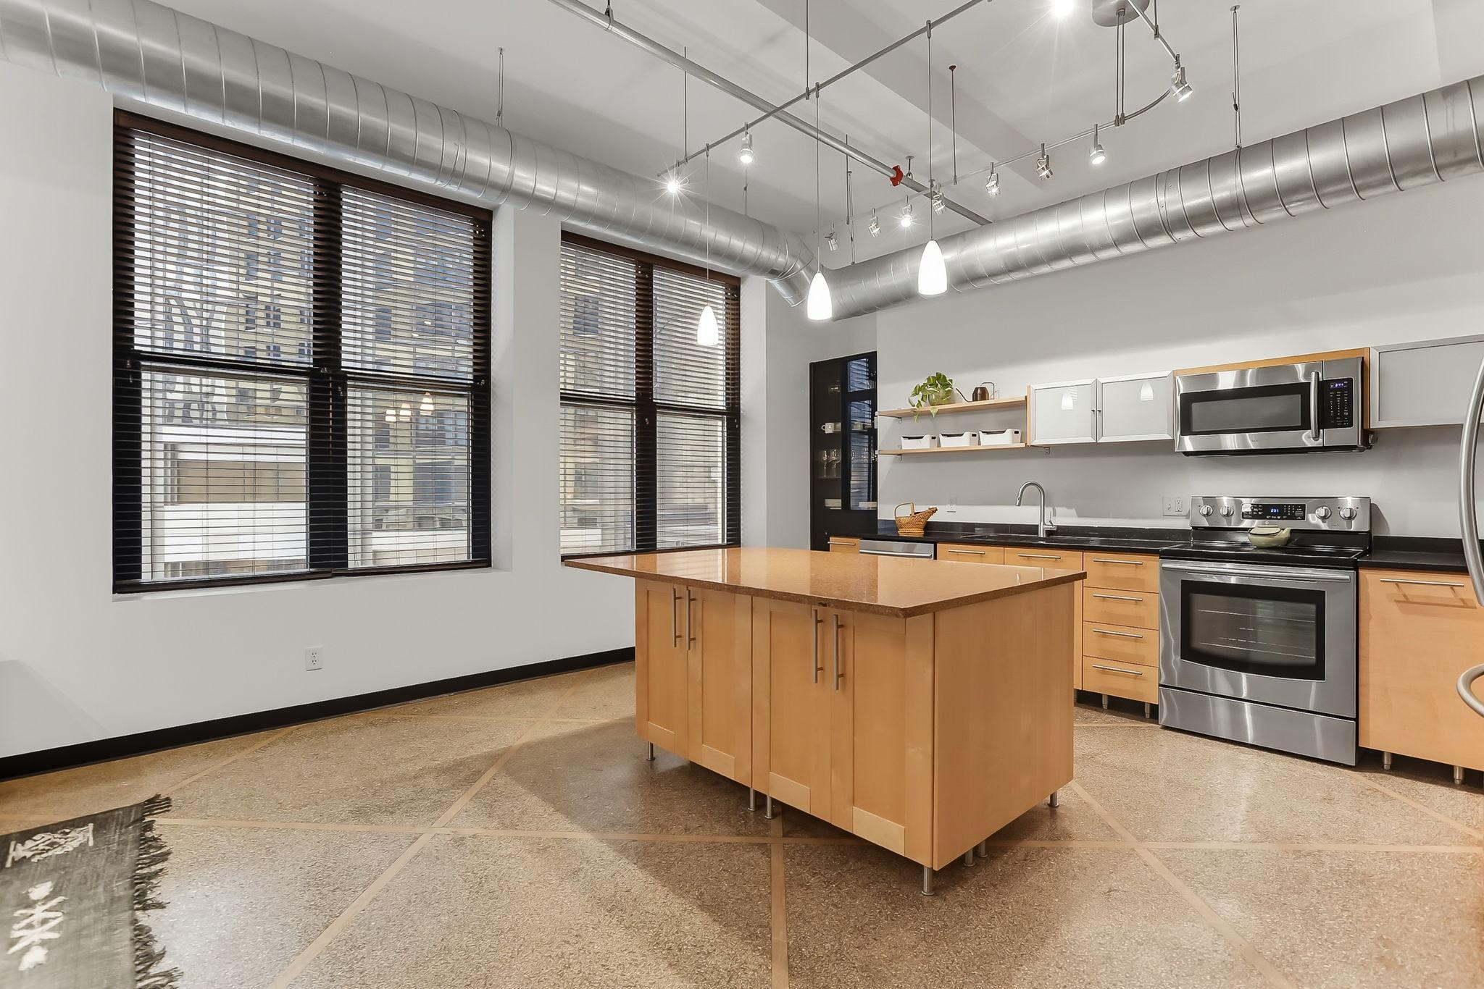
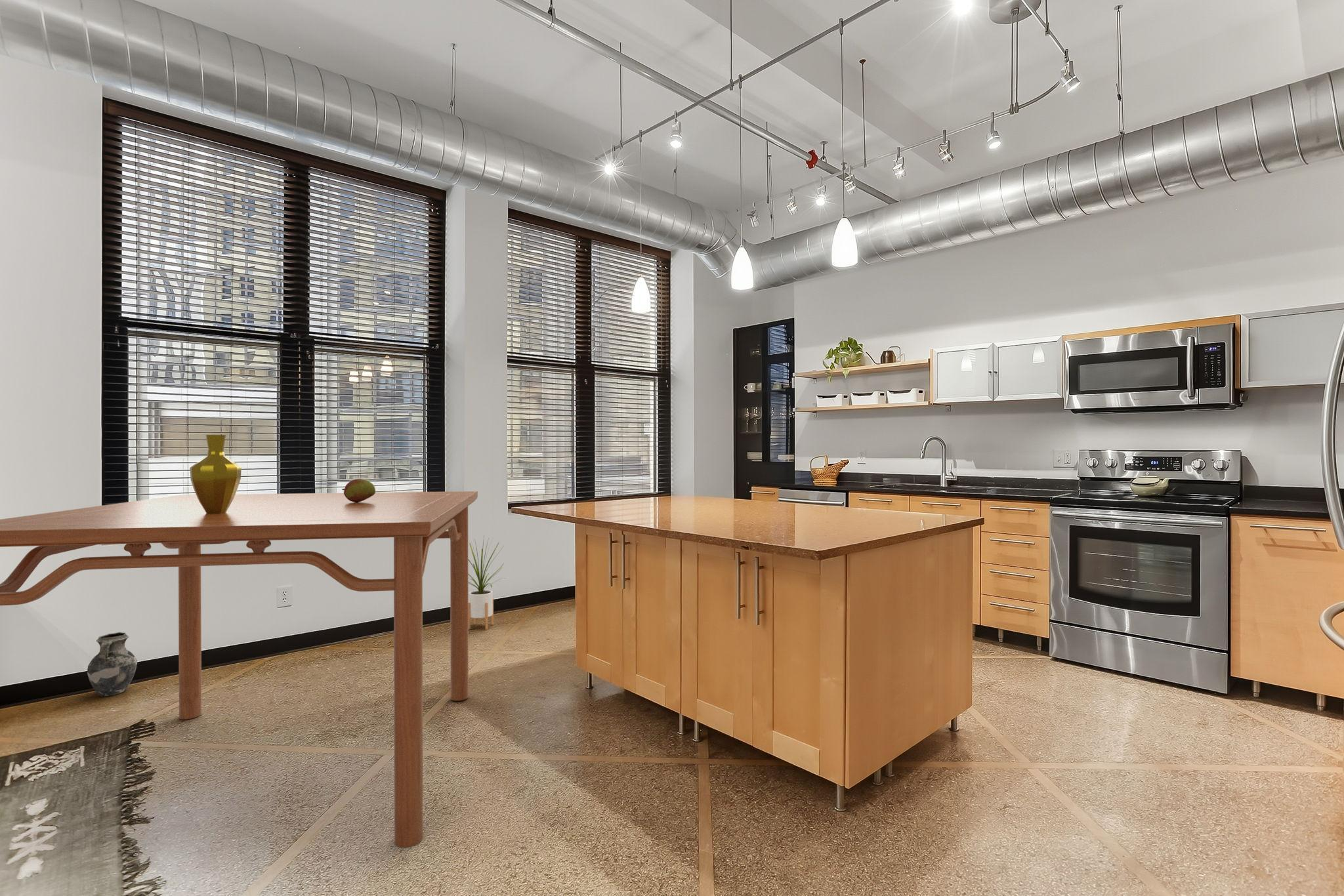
+ vase (216, 473)
+ ceramic jug (112, 663)
+ dining table (278, 563)
+ house plant (480, 581)
+ fruit (358, 490)
